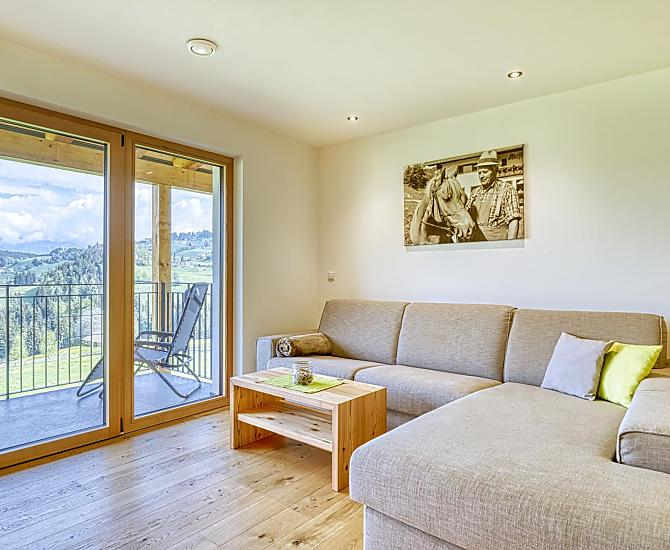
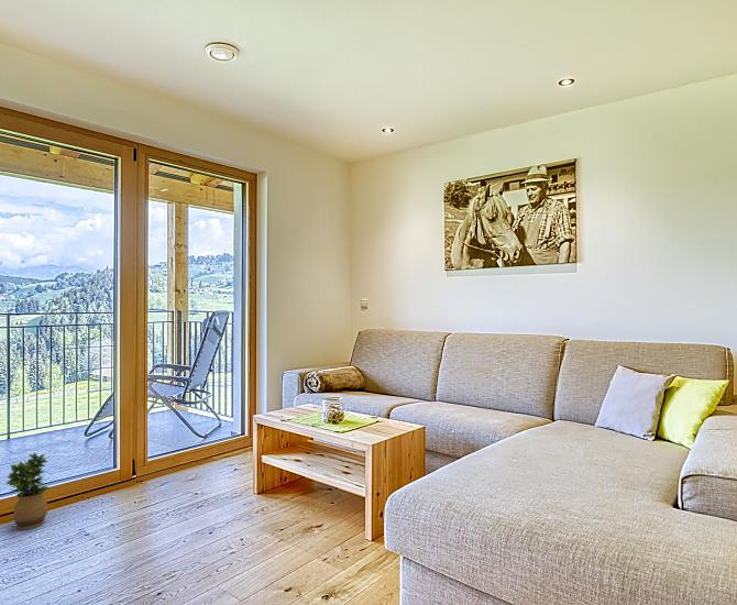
+ potted plant (25, 490)
